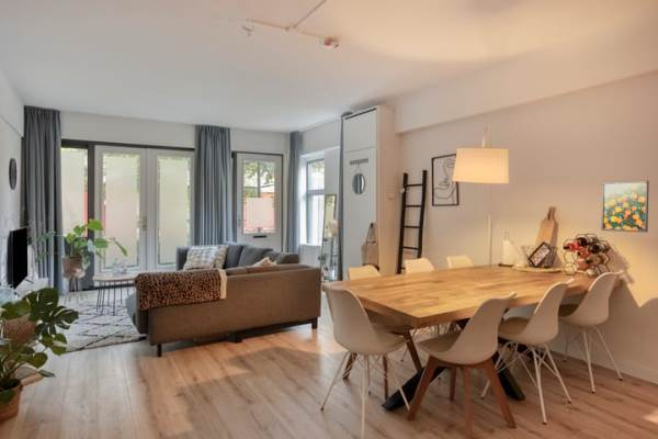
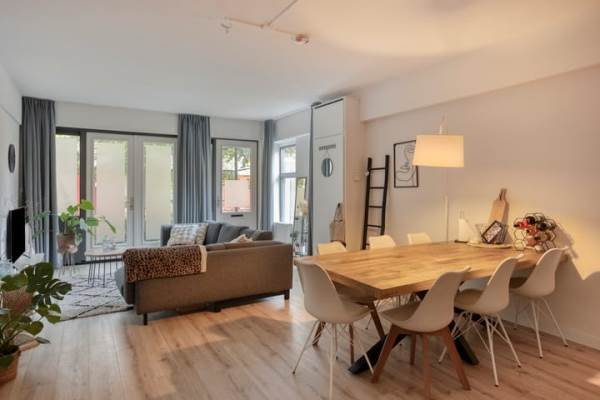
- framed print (624, 206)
